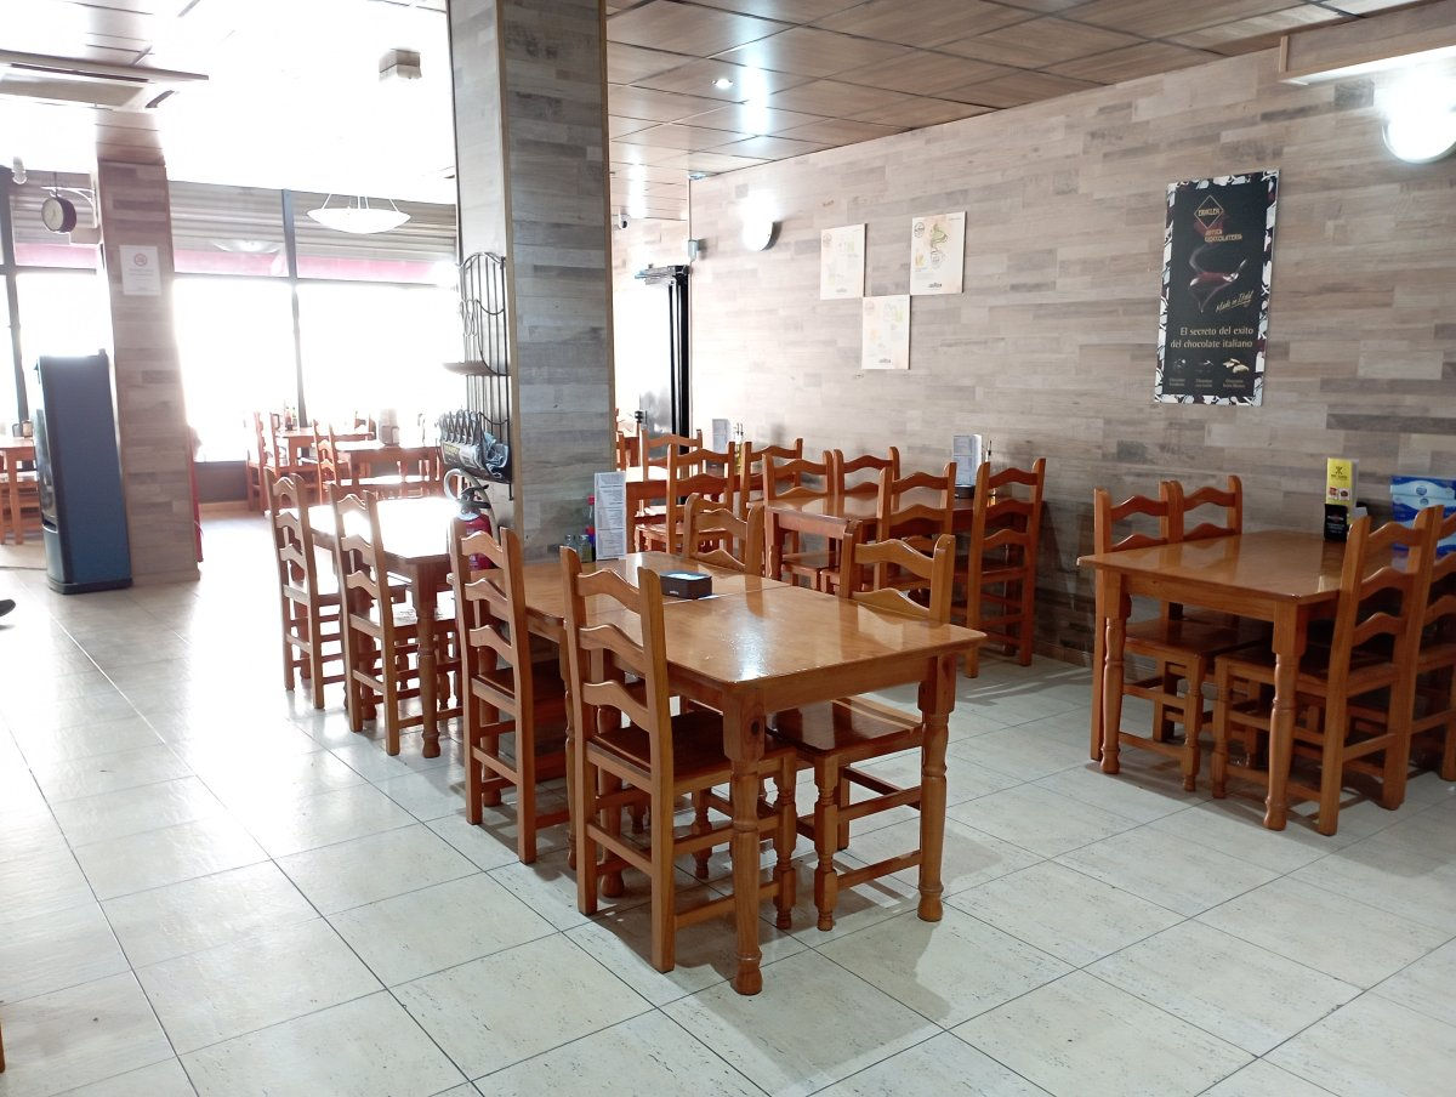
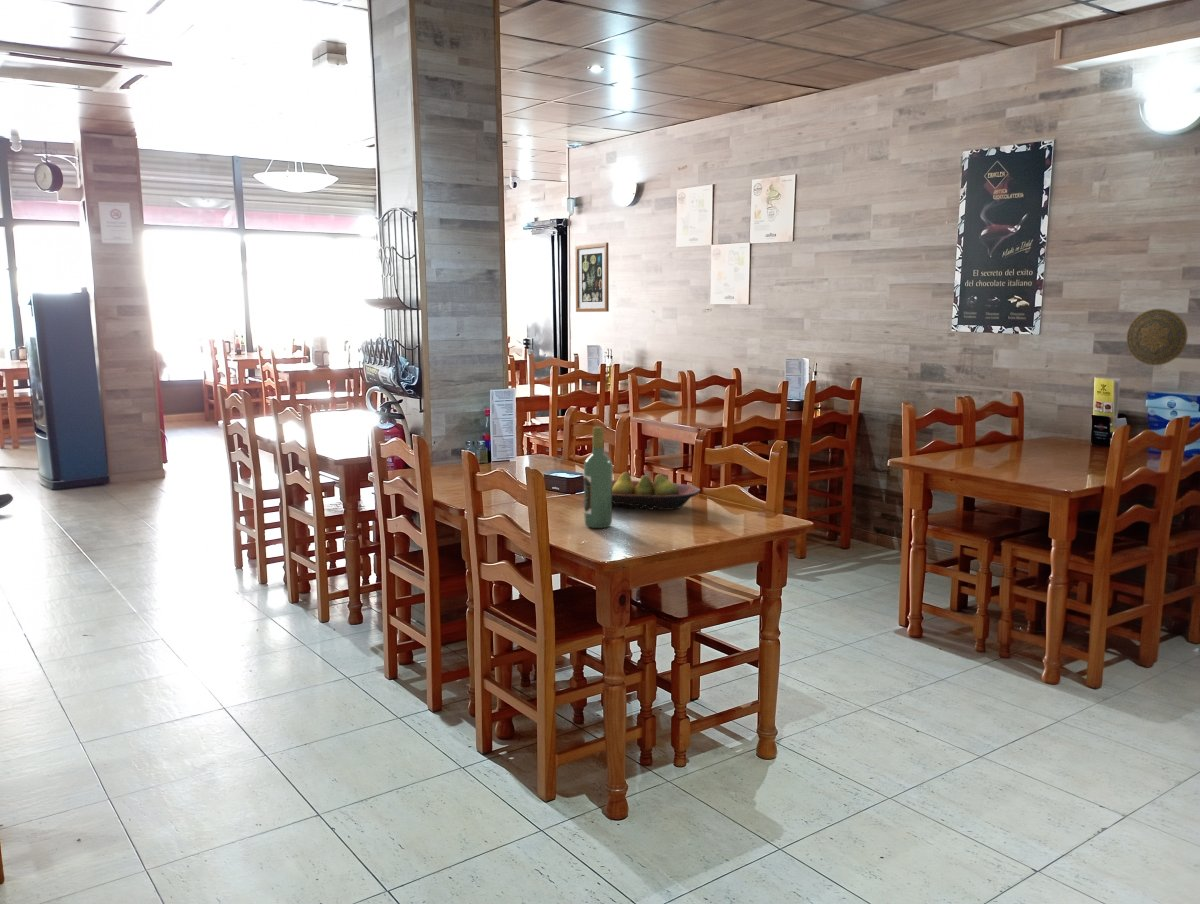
+ wine bottle (598, 476)
+ decorative plate (1155, 337)
+ wall art (591, 278)
+ fruit bowl (641, 489)
